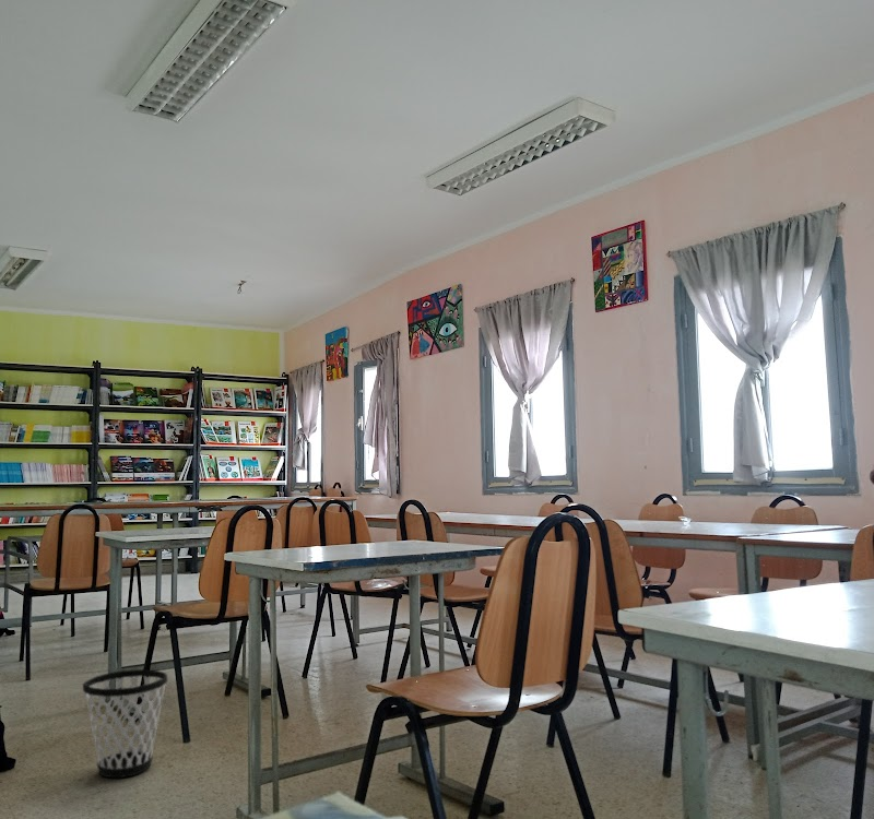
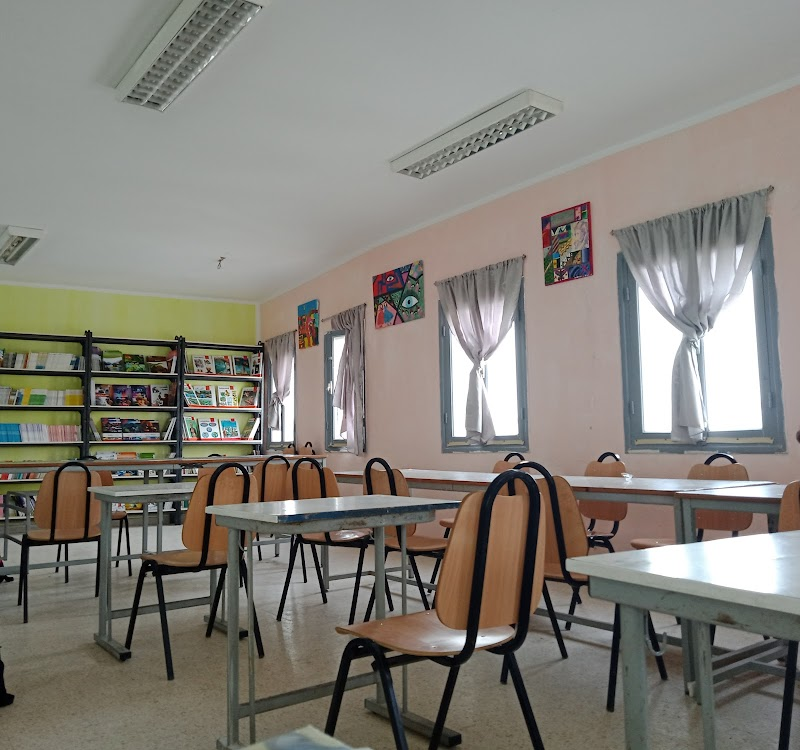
- wastebasket (122, 724)
